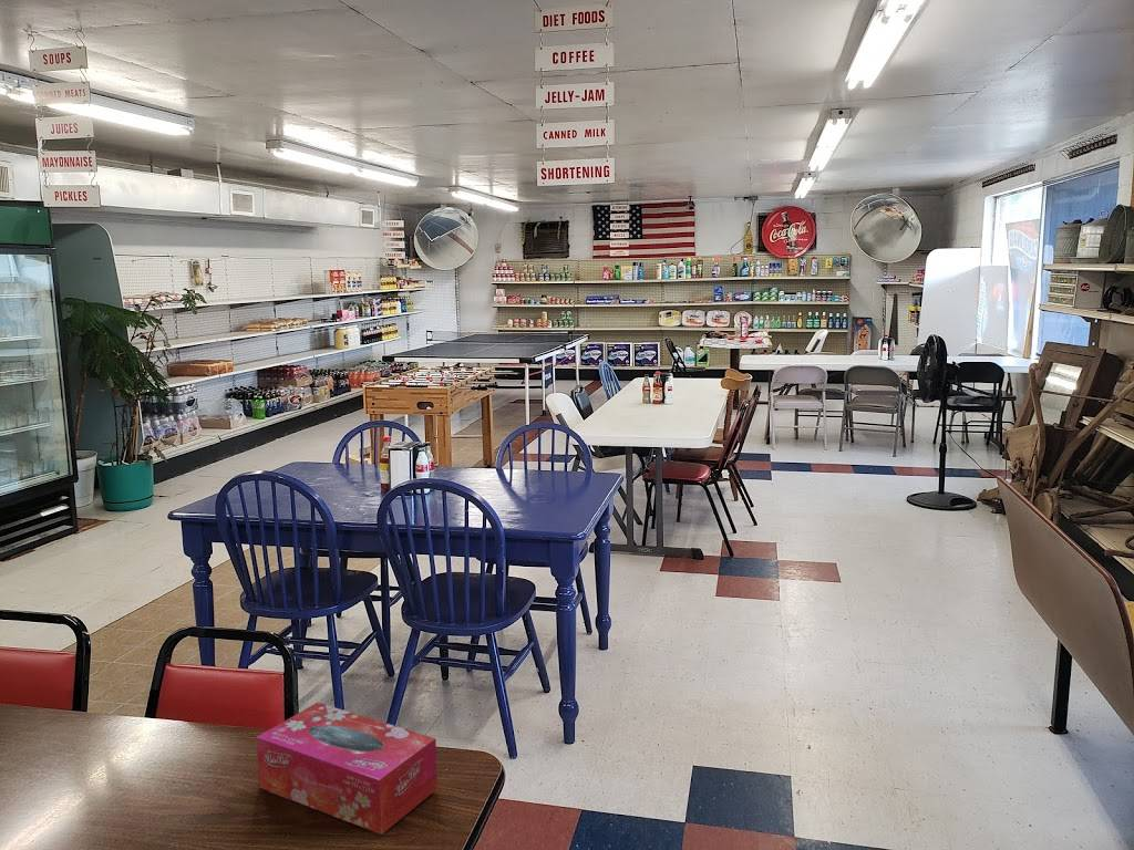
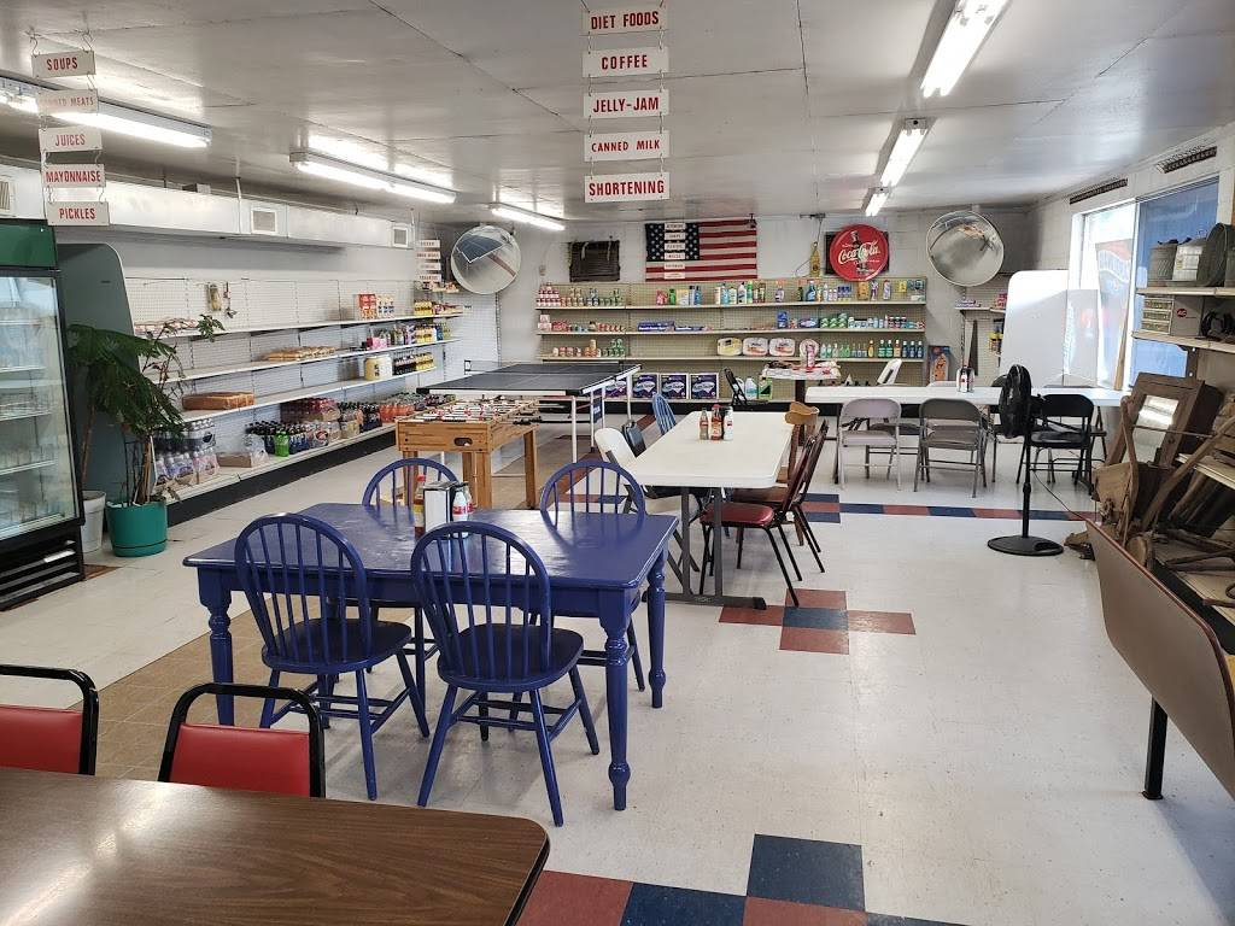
- tissue box (347, 763)
